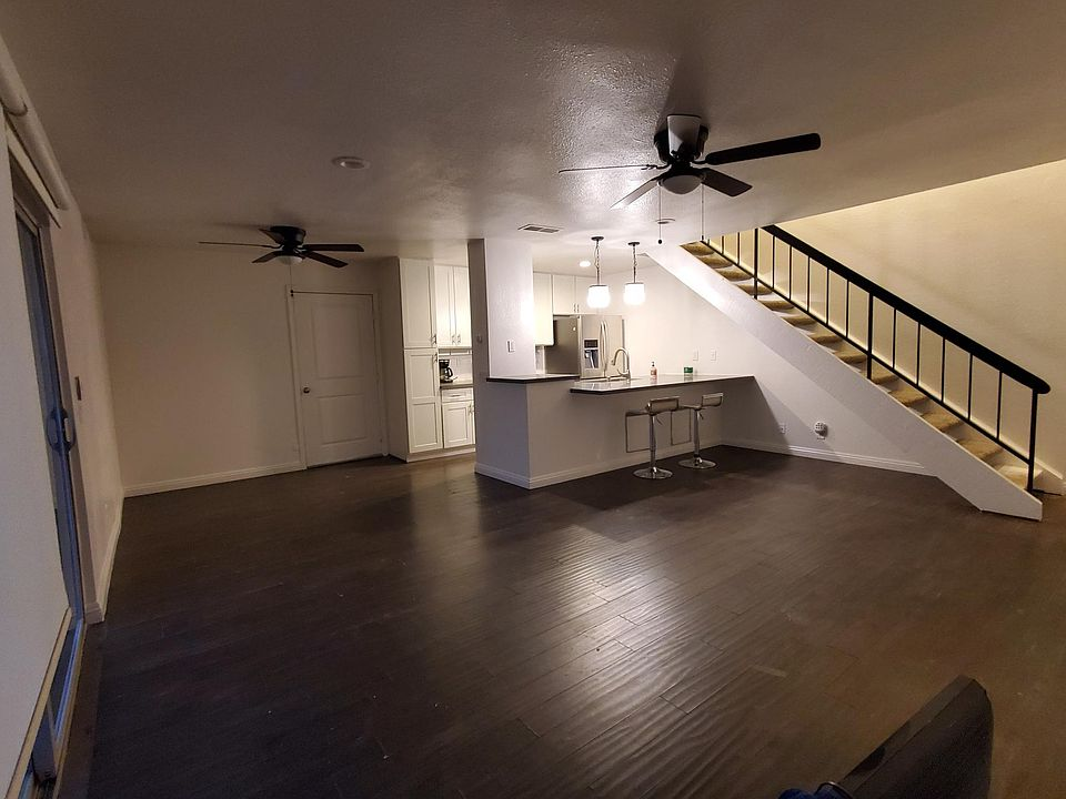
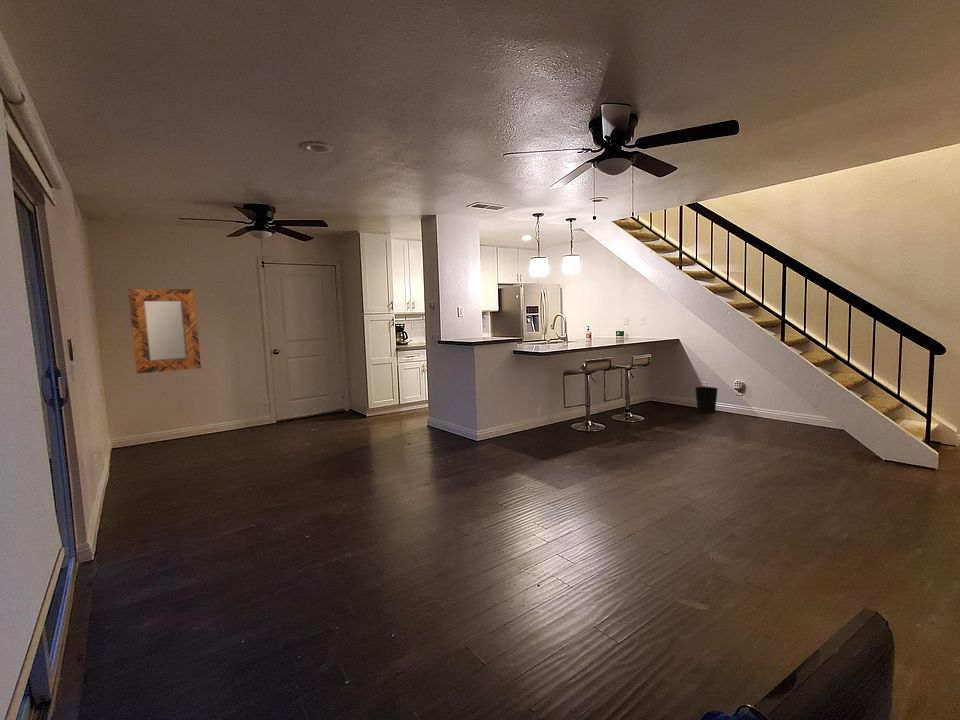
+ wastebasket (706, 400)
+ home mirror (165, 330)
